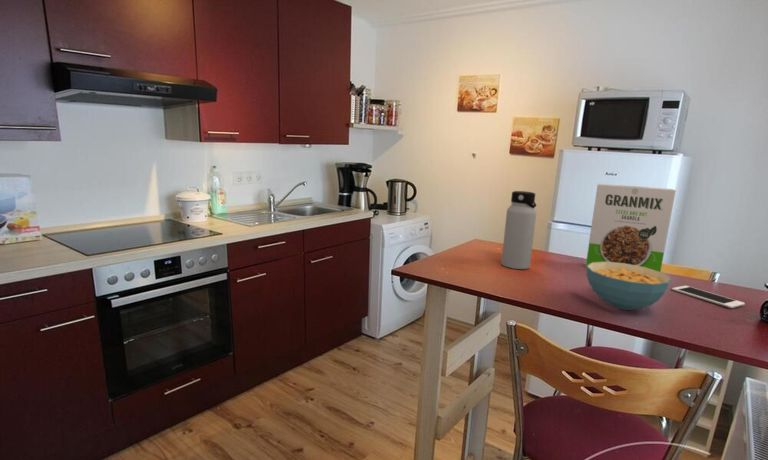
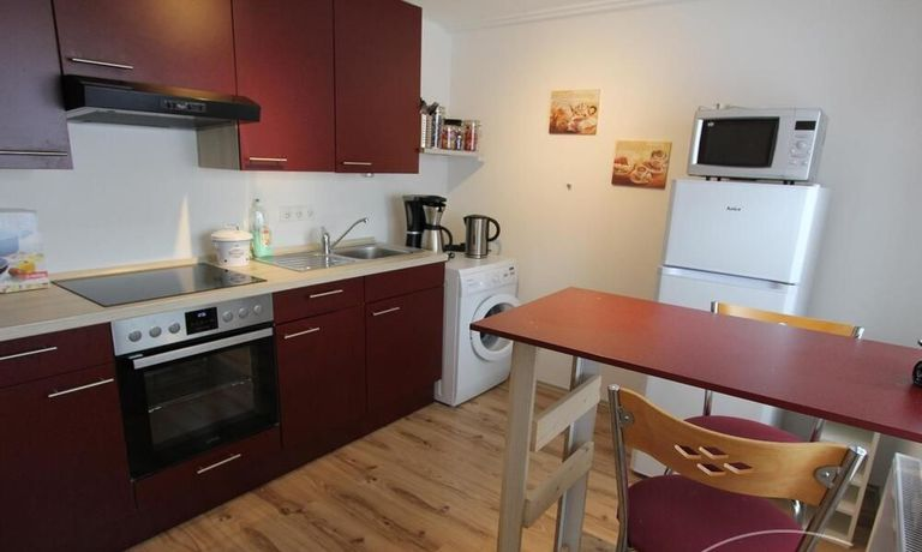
- cereal box (627, 229)
- water bottle (519, 229)
- cereal bowl (624, 289)
- cell phone (706, 296)
